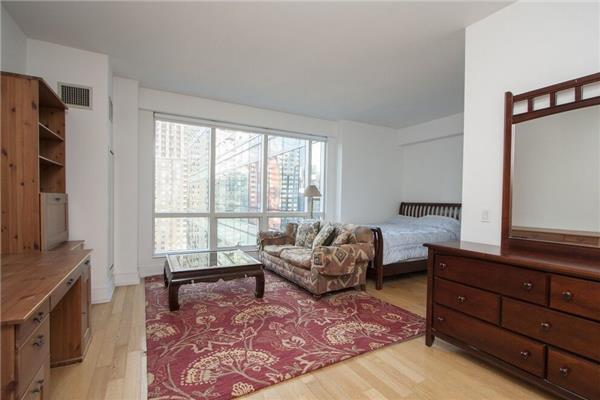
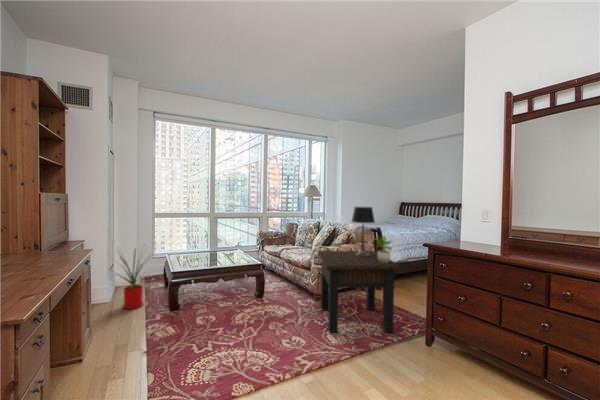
+ house plant (133, 275)
+ side table (353, 286)
+ potted plant (383, 248)
+ table lamp (362, 230)
